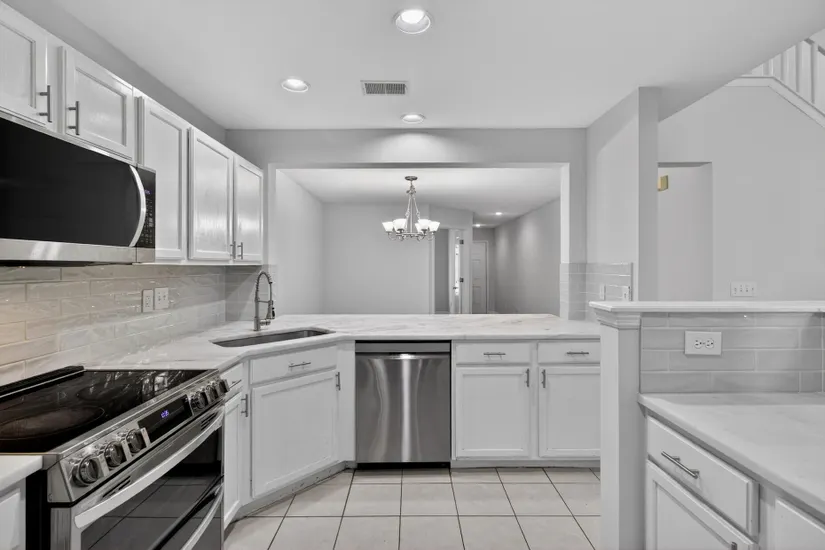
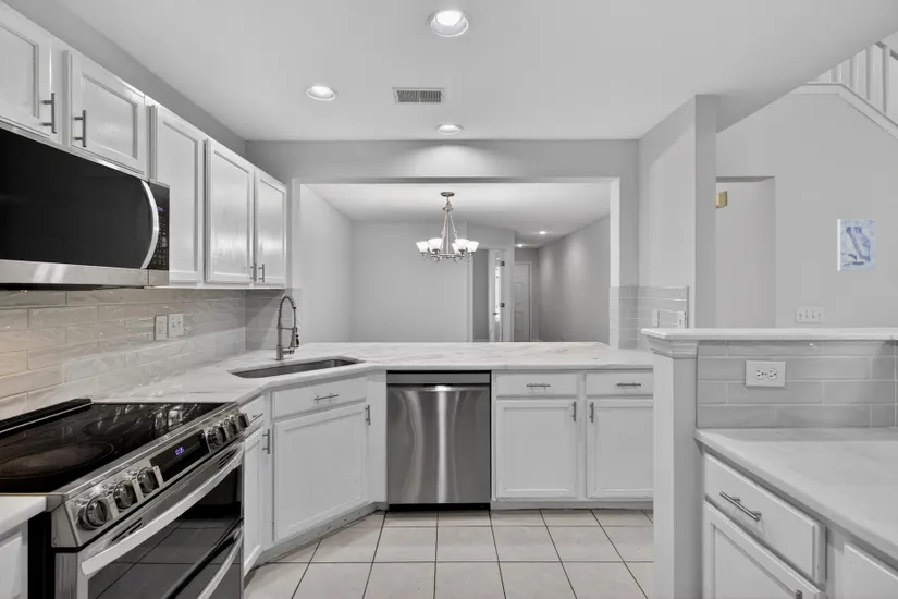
+ wall art (856, 244)
